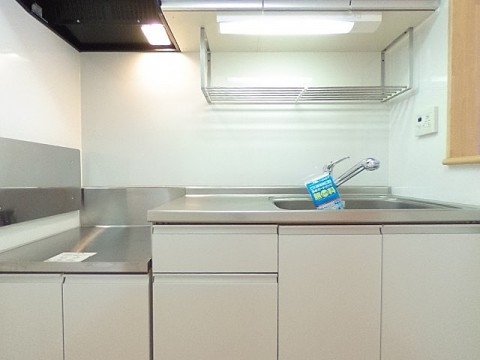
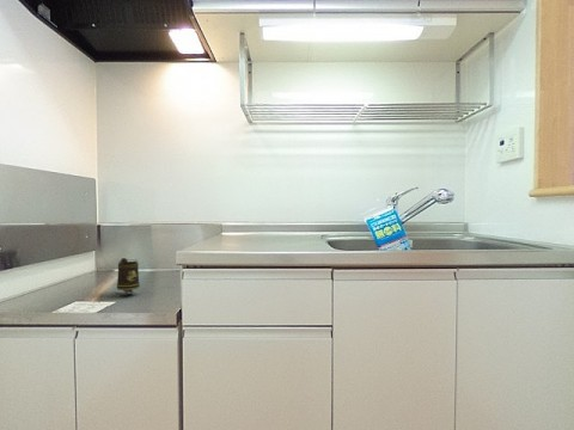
+ mug (127, 276)
